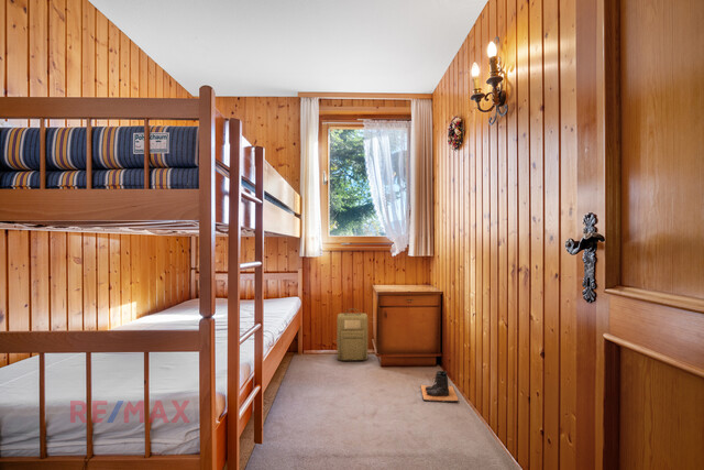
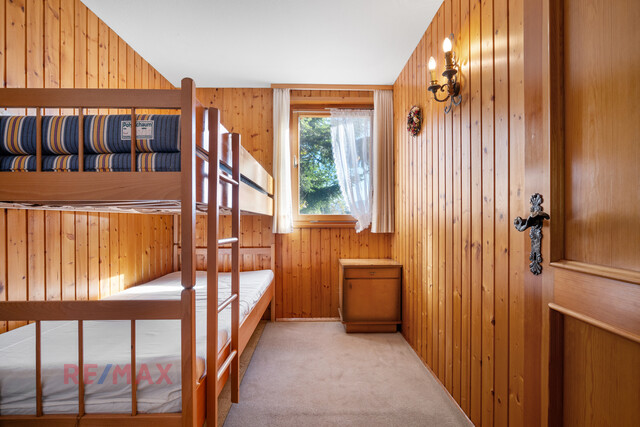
- boots (438, 383)
- backpack (351, 331)
